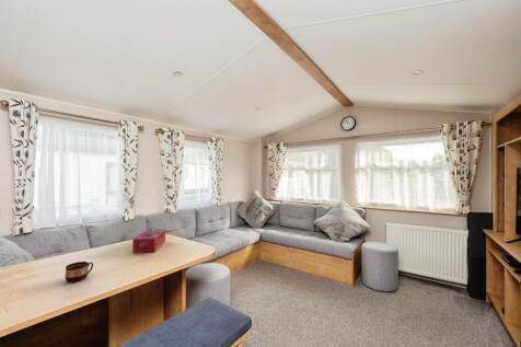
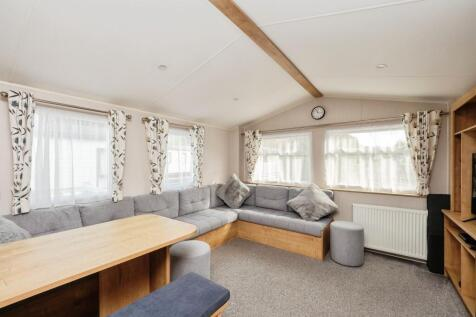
- tissue box (150, 240)
- cup (78, 271)
